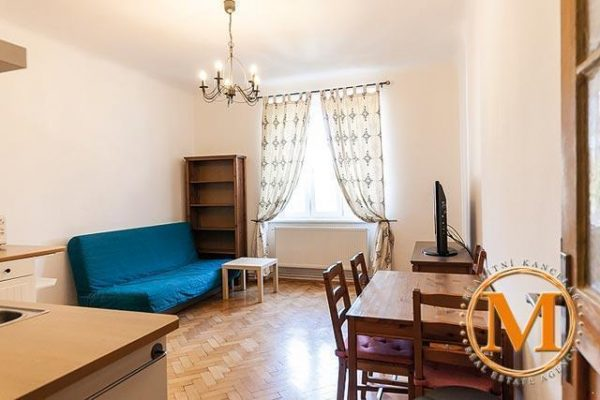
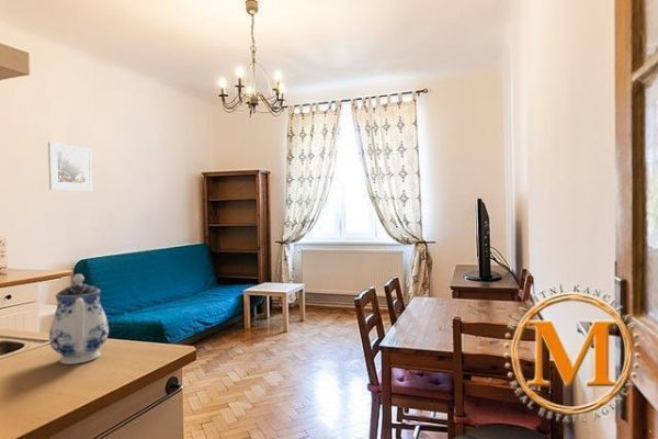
+ teapot (79, 316)
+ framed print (71, 168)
